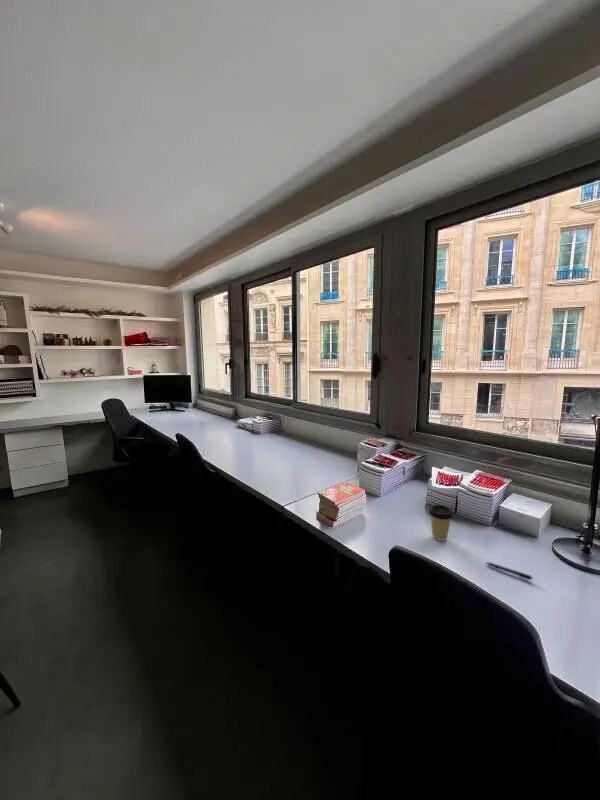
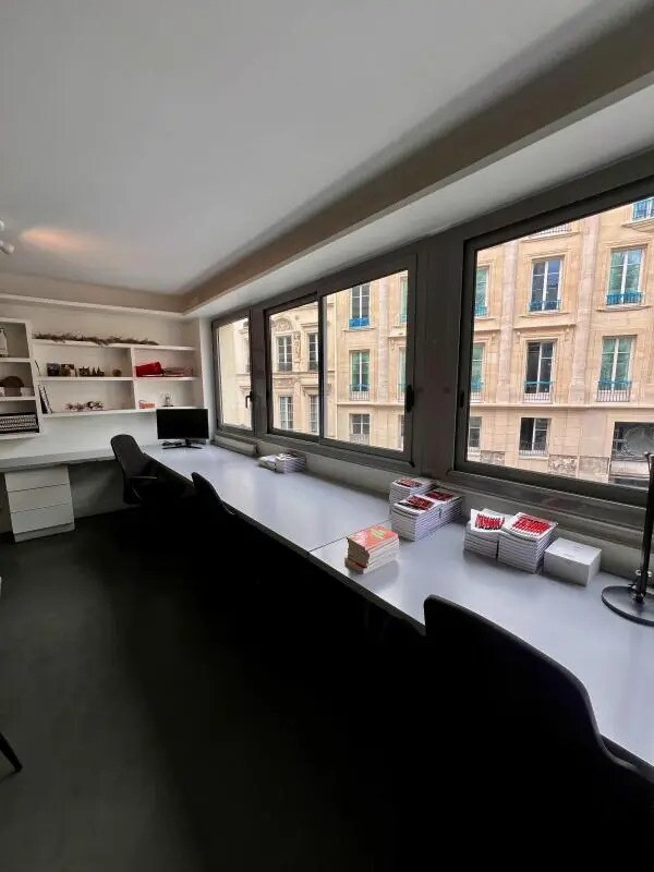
- coffee cup (440, 523)
- pen (507, 570)
